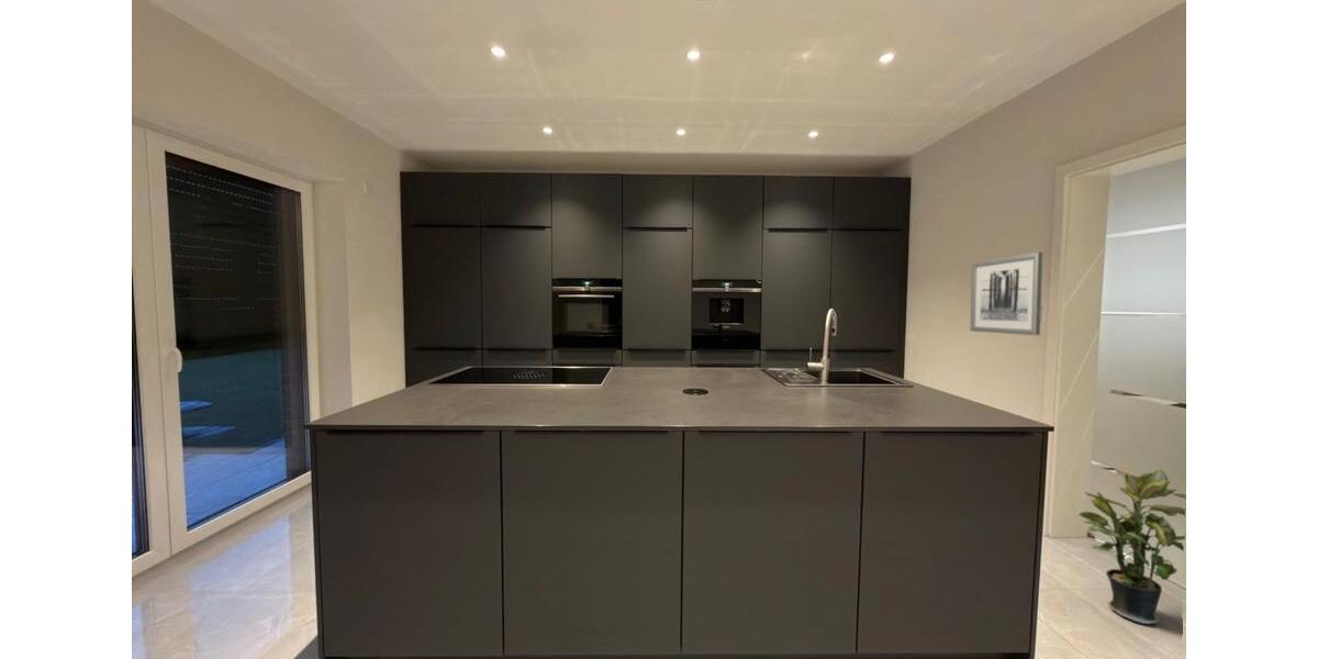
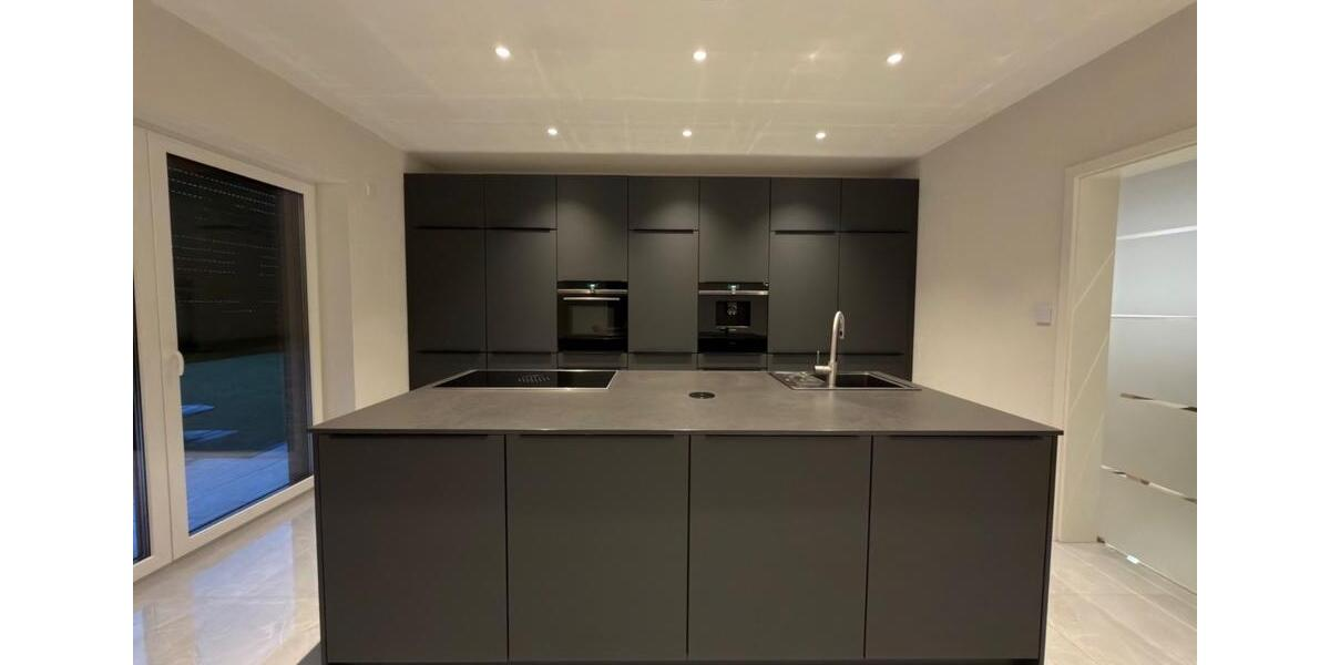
- potted plant (1136, 539)
- wall art (1002, 295)
